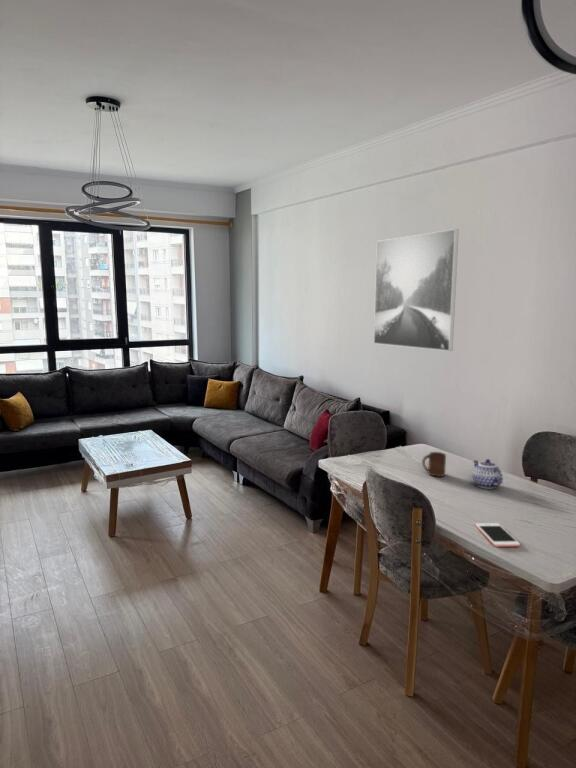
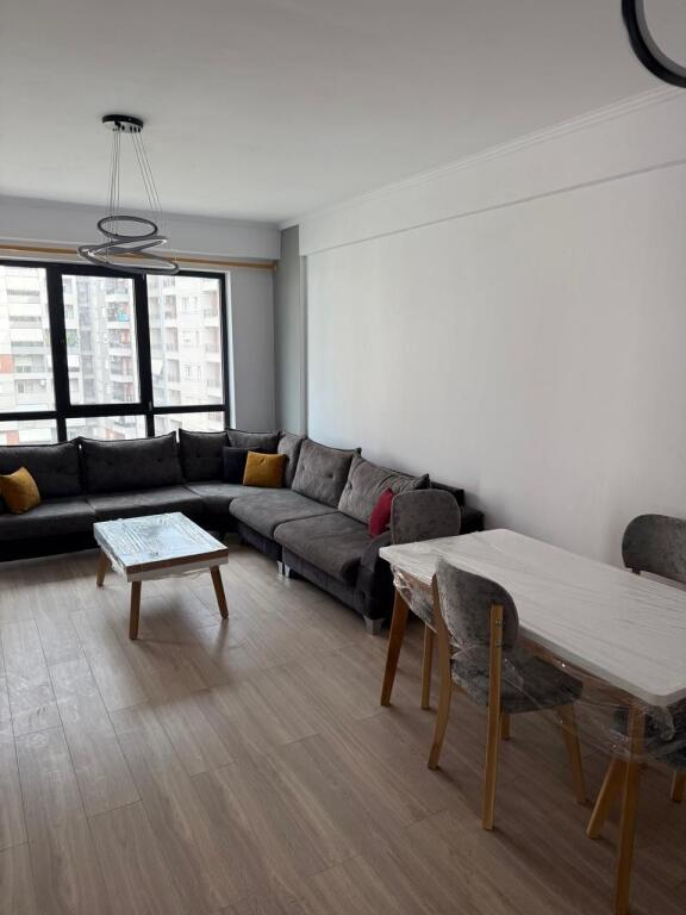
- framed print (412, 292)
- teapot (487, 472)
- cup (435, 464)
- cell phone (496, 534)
